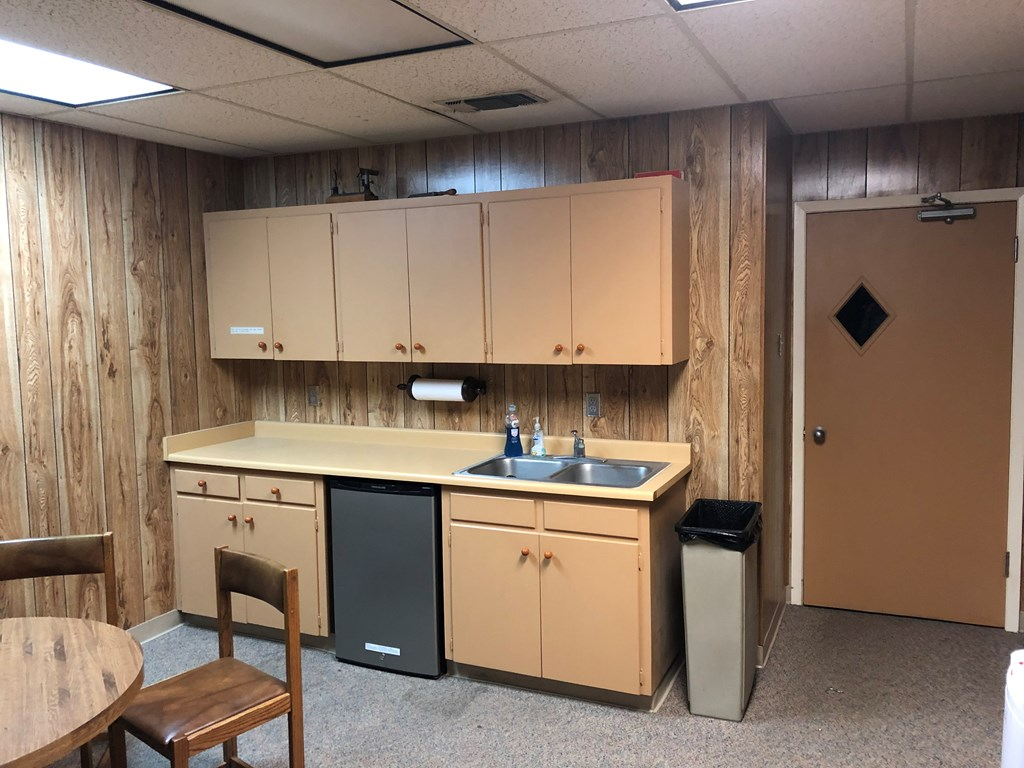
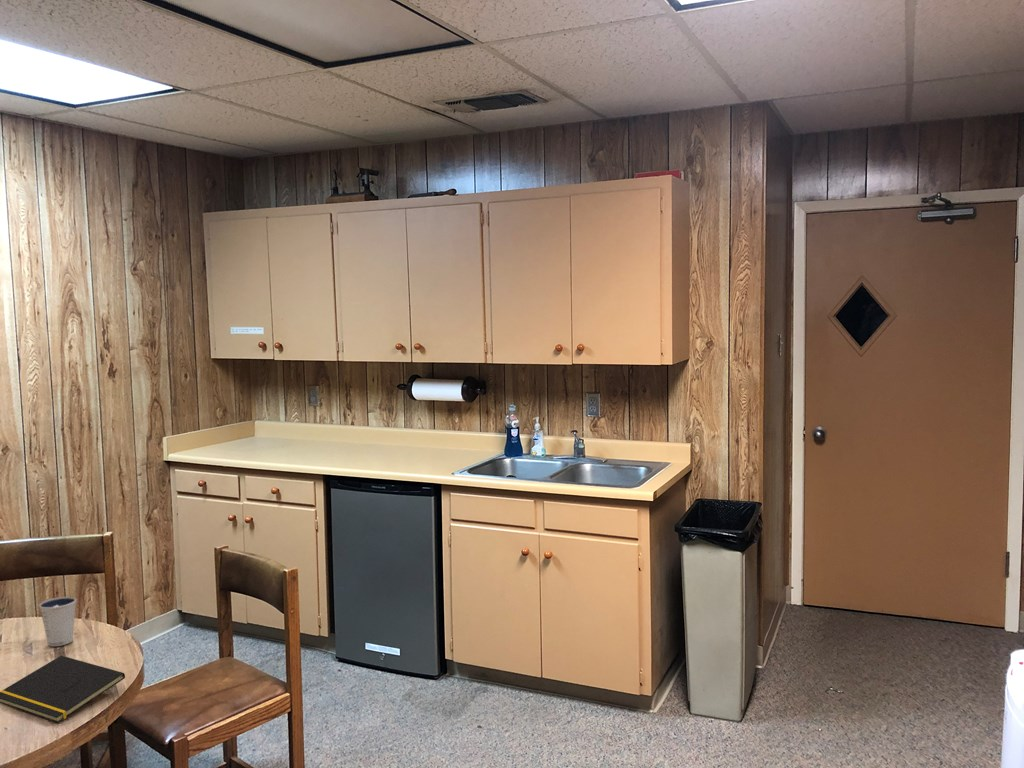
+ notepad (59, 686)
+ dixie cup (59, 622)
